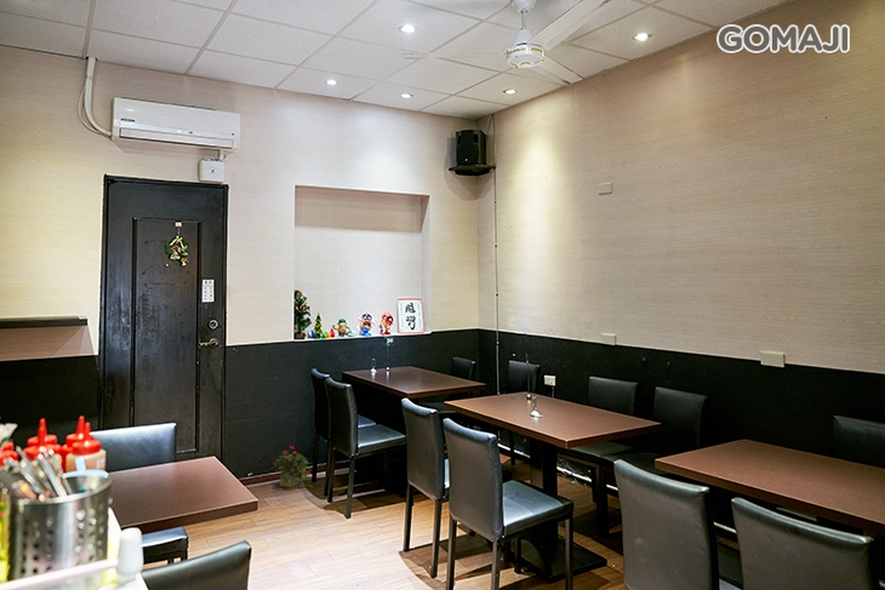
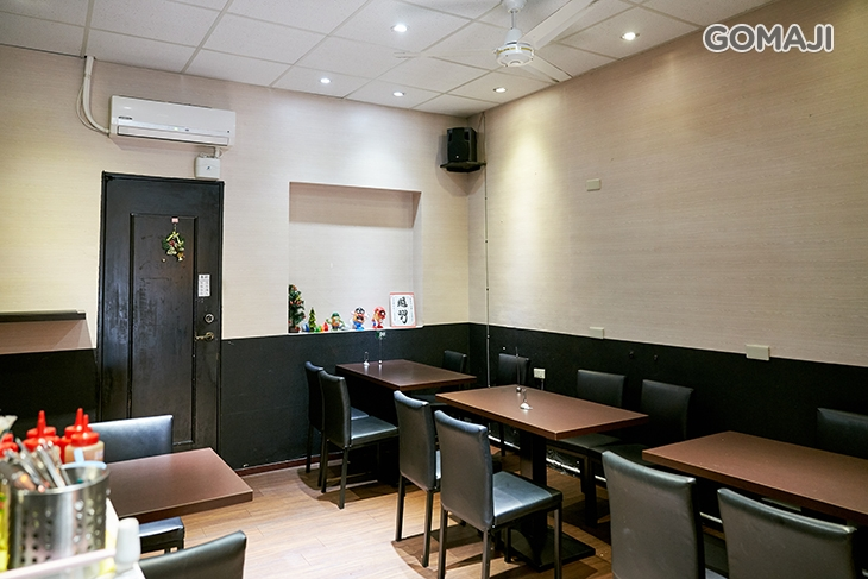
- potted plant (293, 465)
